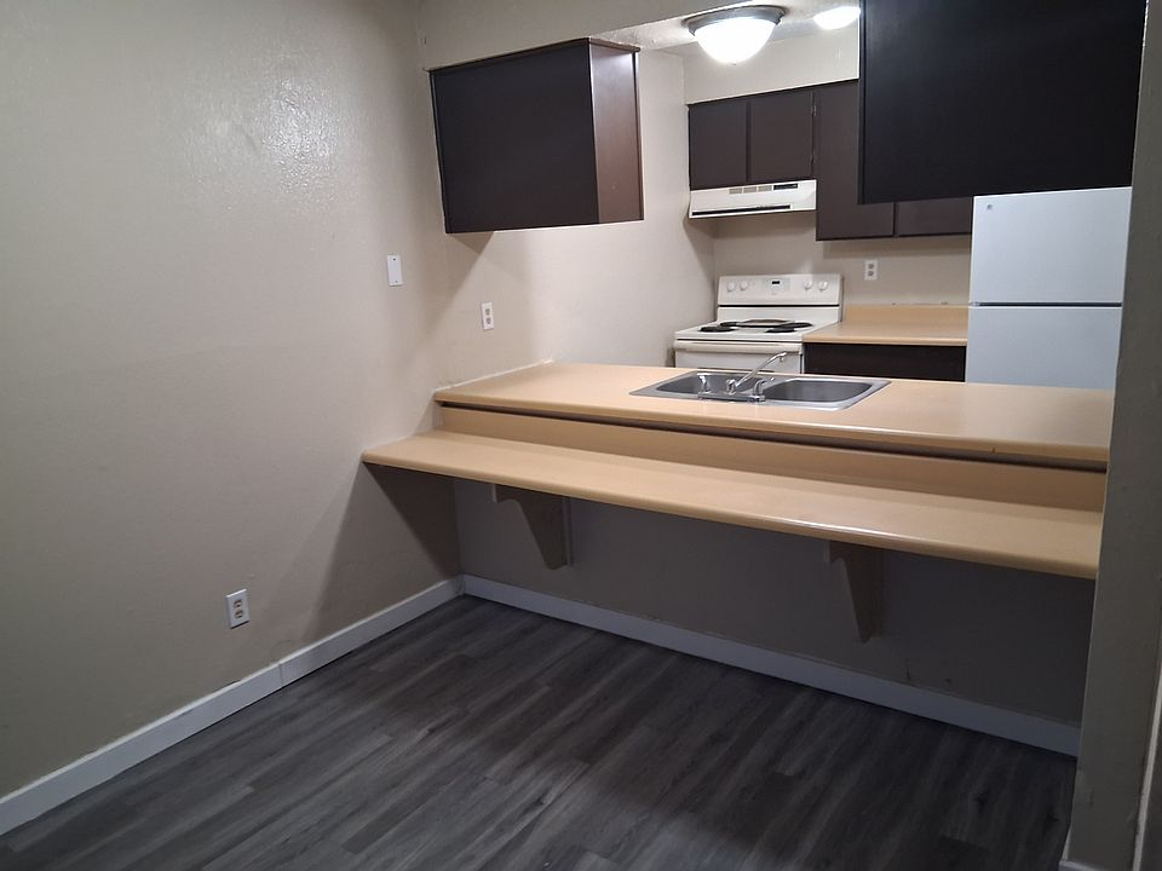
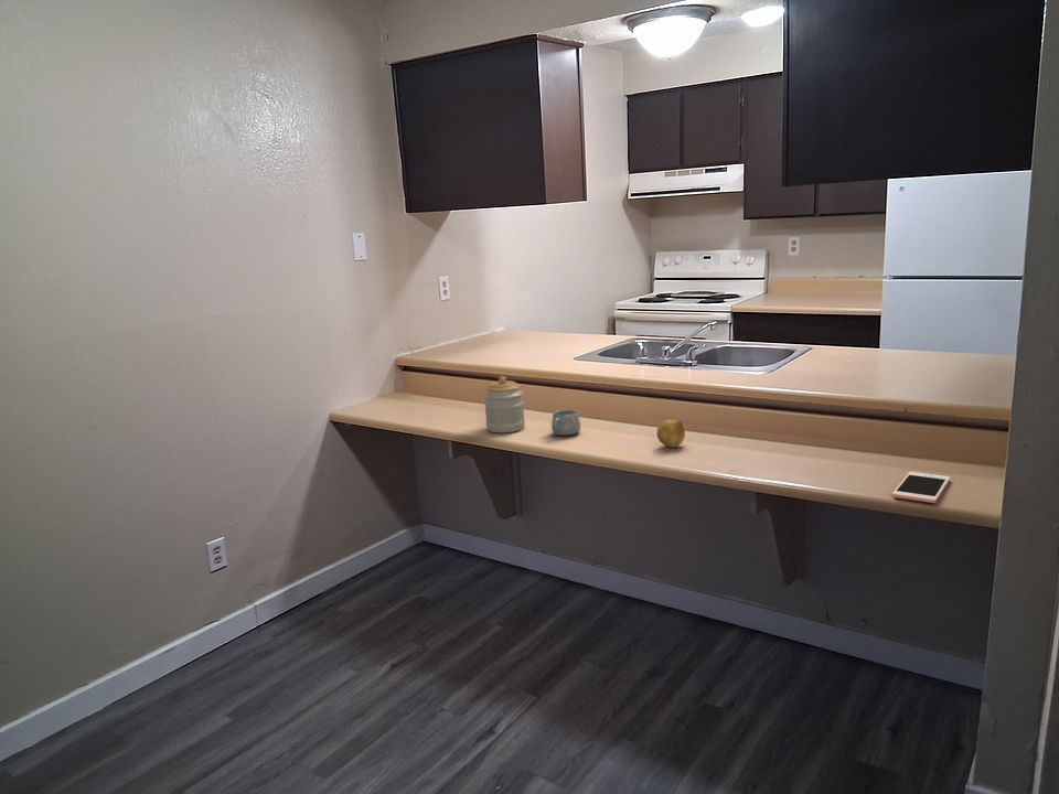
+ cell phone (921, 486)
+ mug (563, 423)
+ fruit (671, 432)
+ jar (503, 403)
